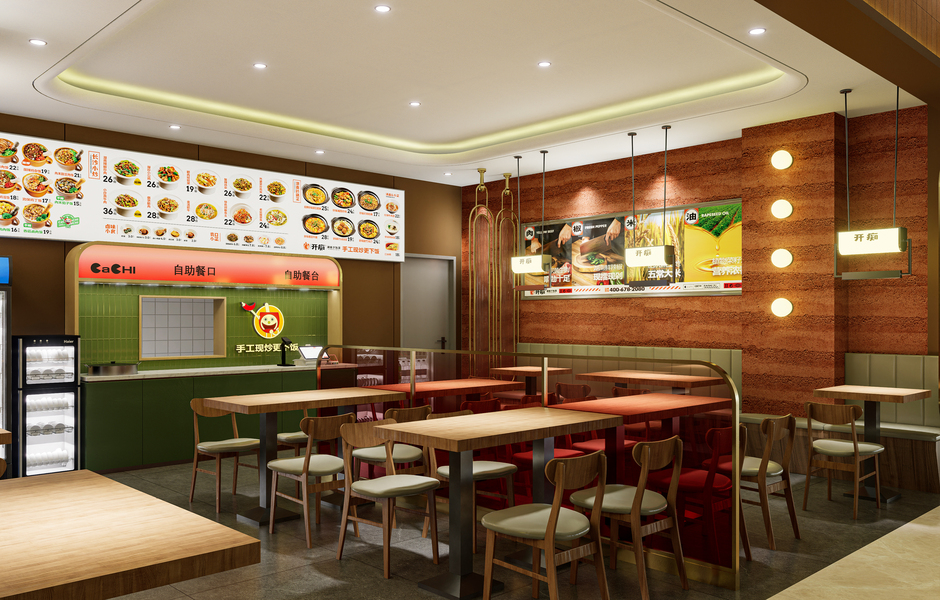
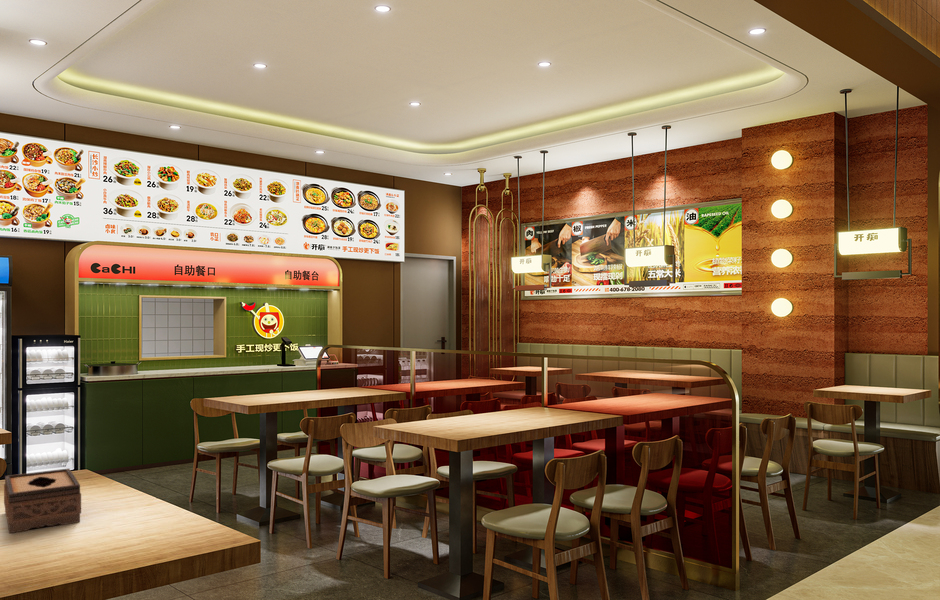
+ tissue box (41, 498)
